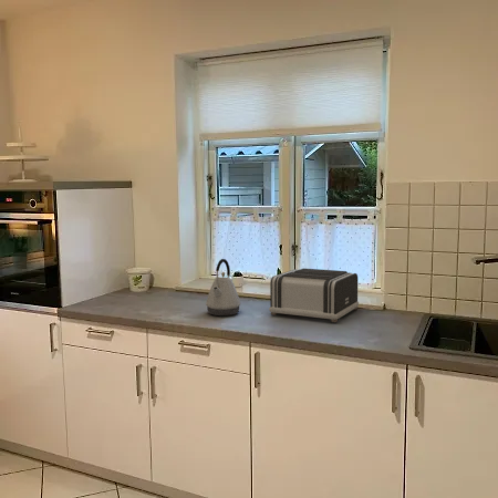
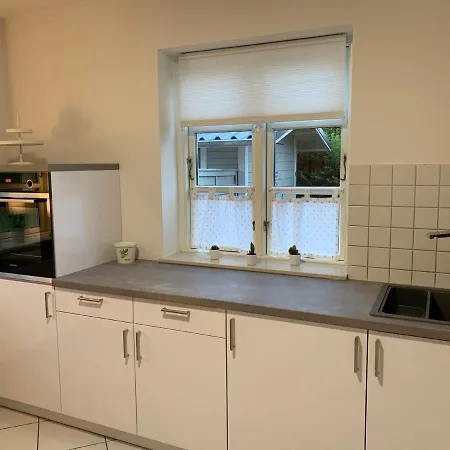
- kettle (222, 286)
- toaster (311, 291)
